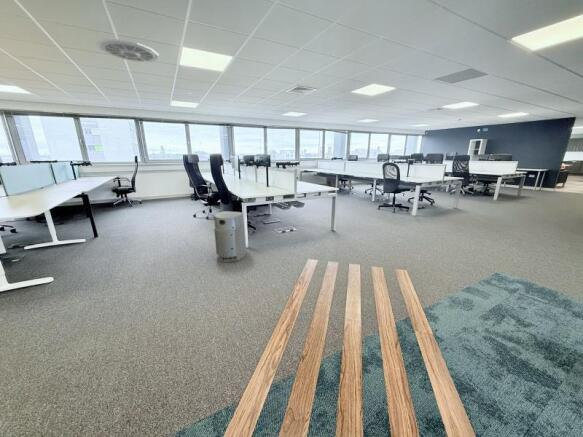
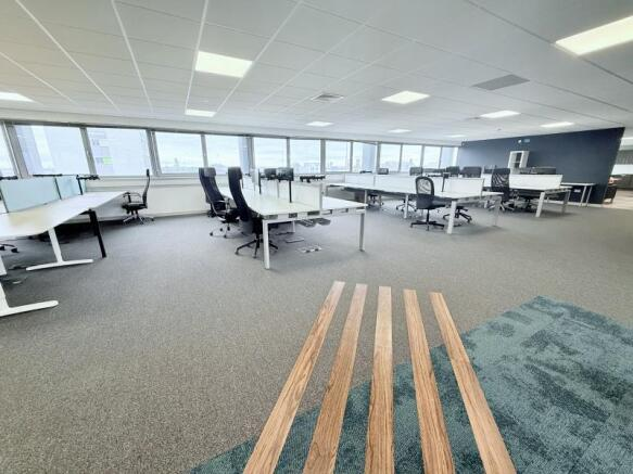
- ceiling vent (130, 52)
- air purifier (229, 235)
